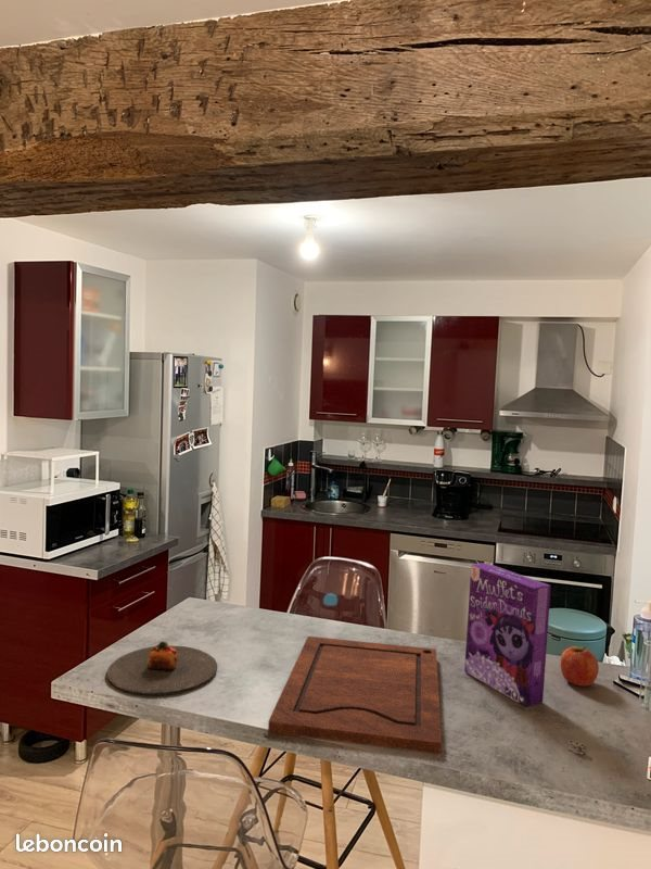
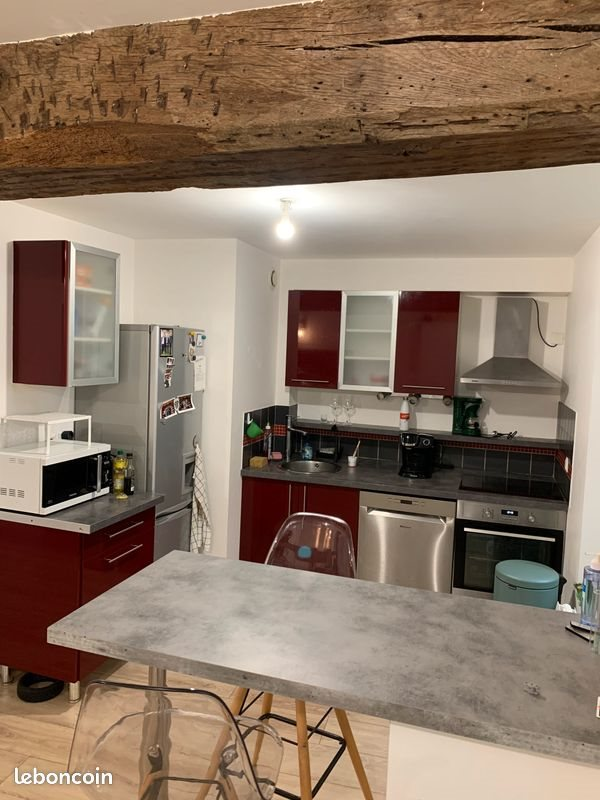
- cutting board (362, 684)
- fruit (578, 664)
- cereal box (505, 630)
- plate (163, 655)
